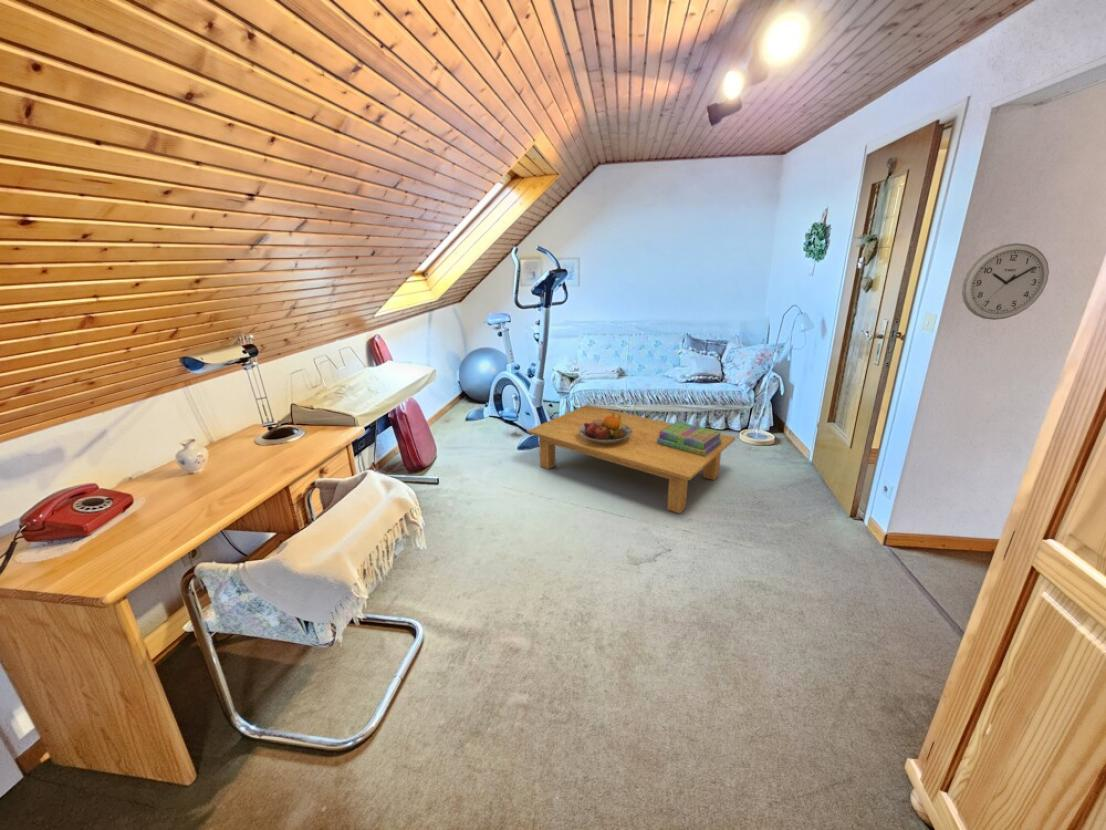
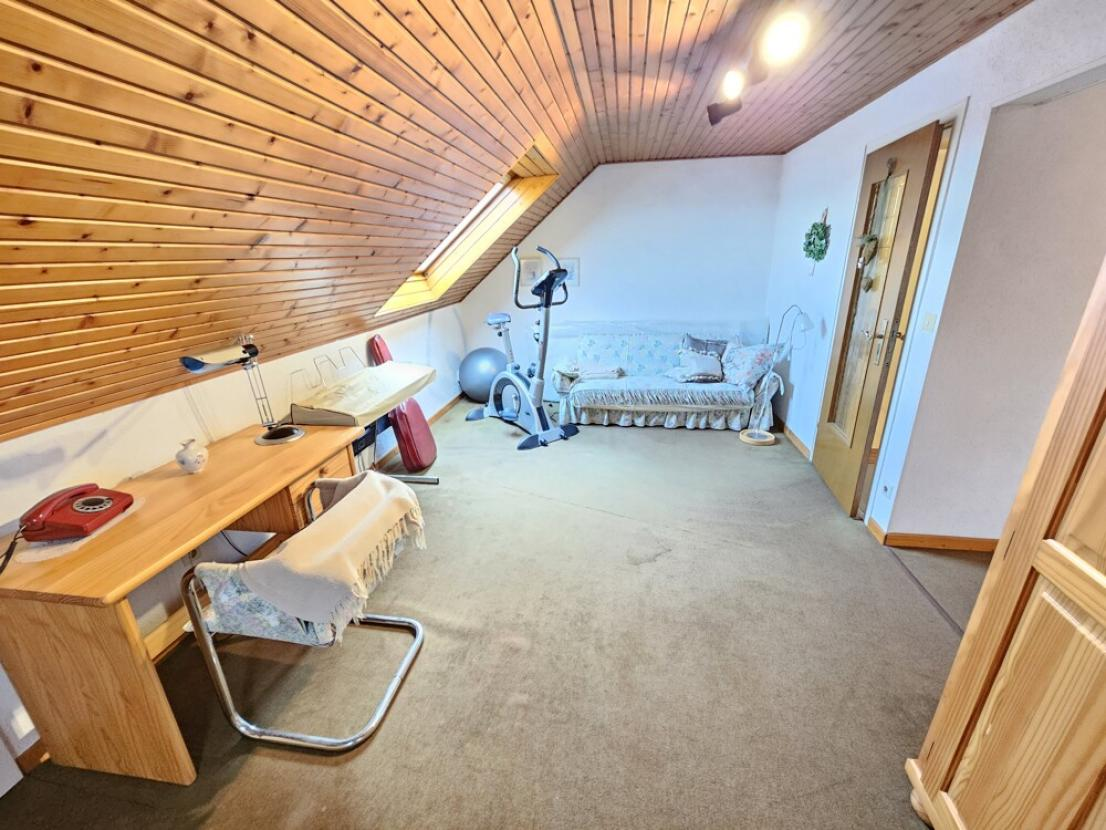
- stack of books (689, 437)
- fruit bowl (605, 428)
- coffee table (627, 452)
- wall clock (1005, 282)
